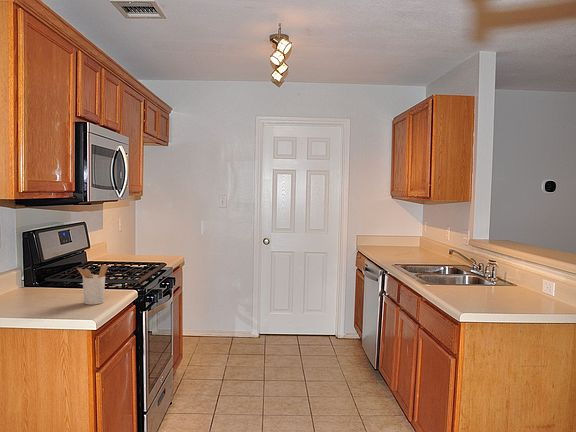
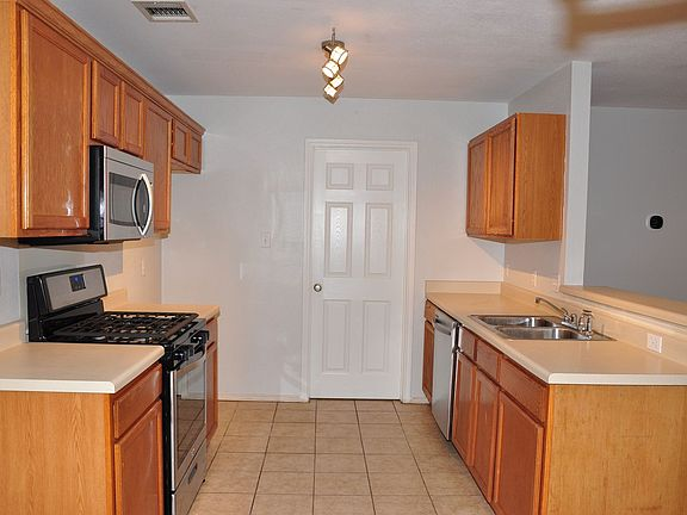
- utensil holder (90, 284)
